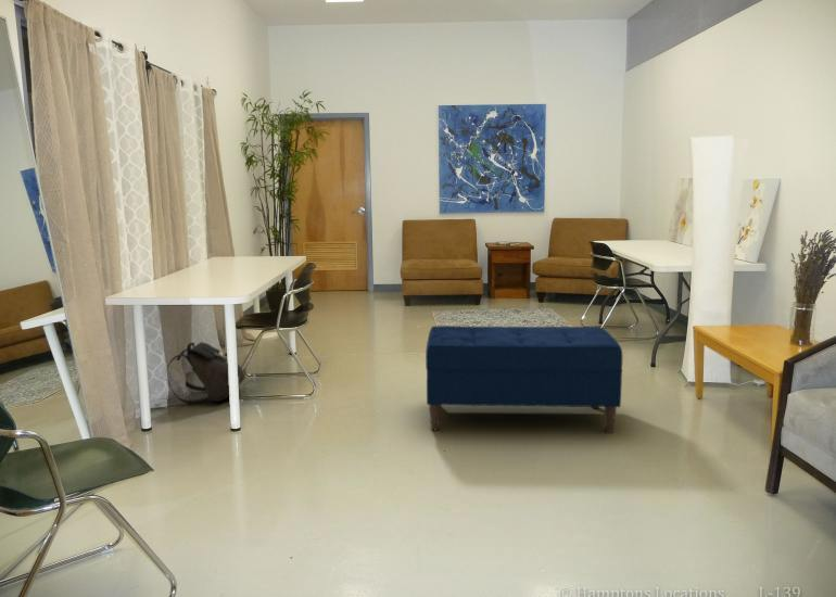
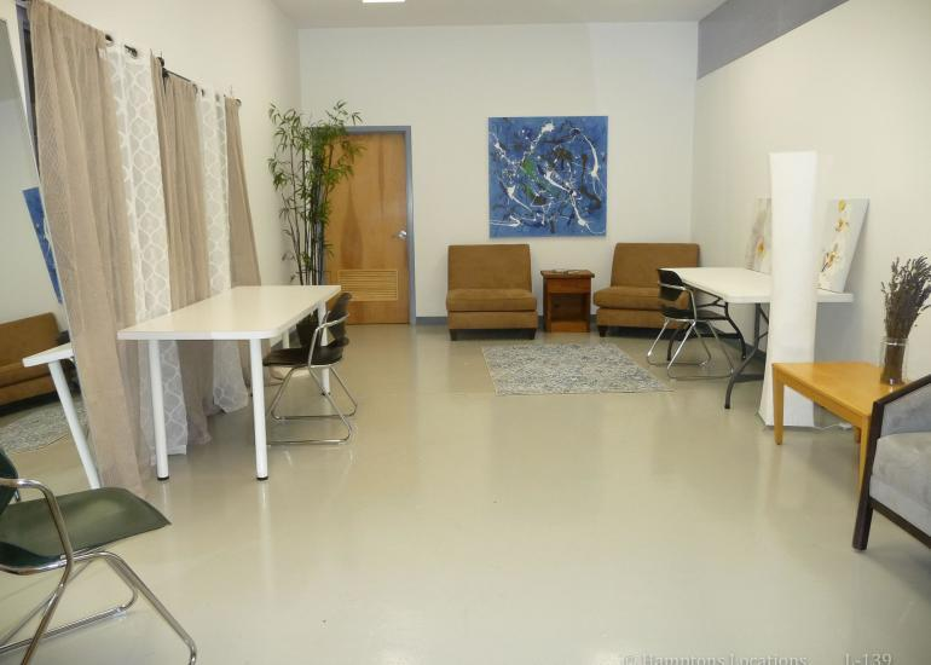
- backpack (205, 369)
- bench (519, 377)
